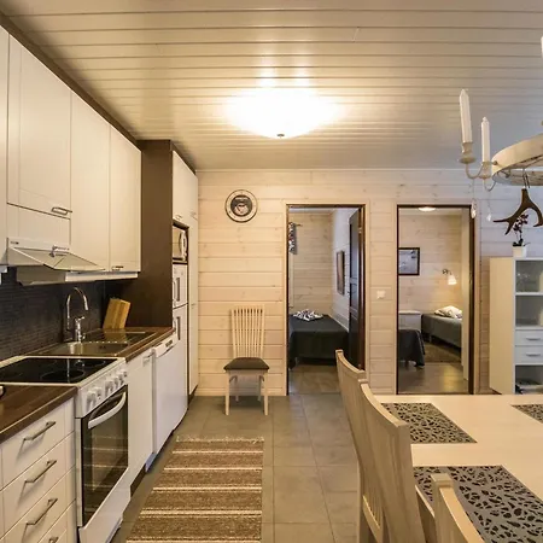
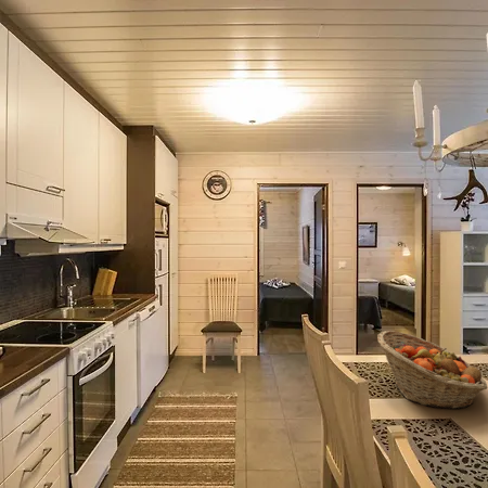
+ fruit basket (427, 364)
